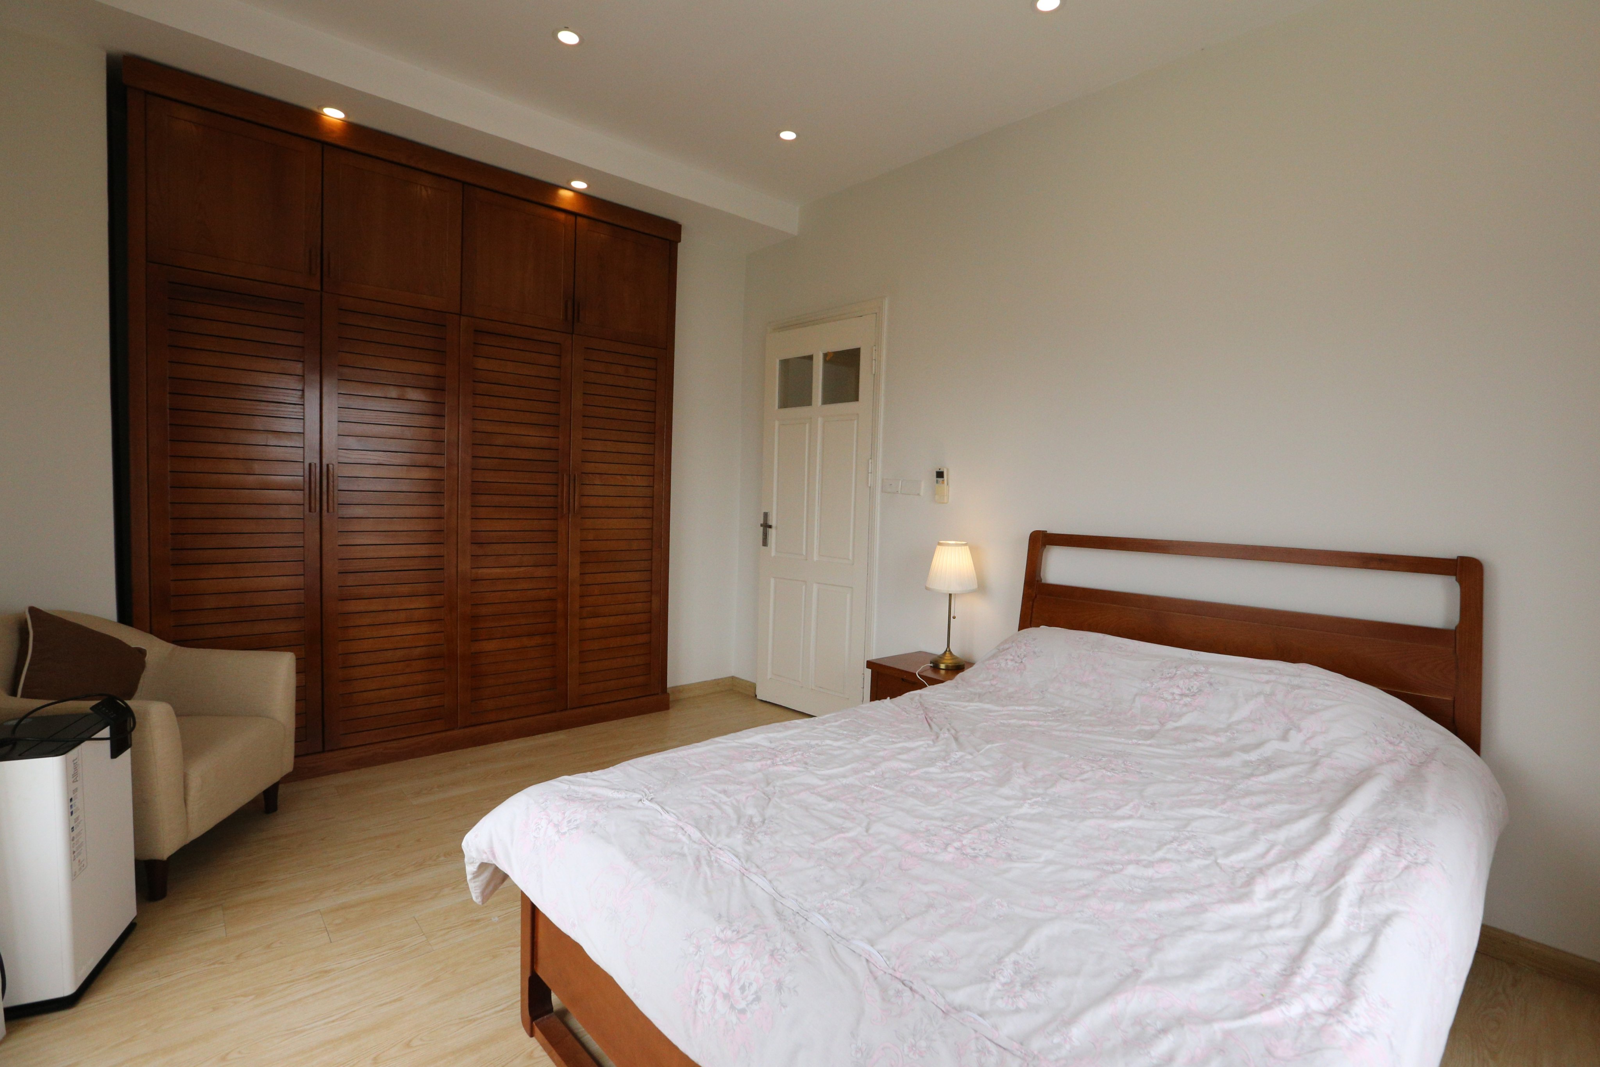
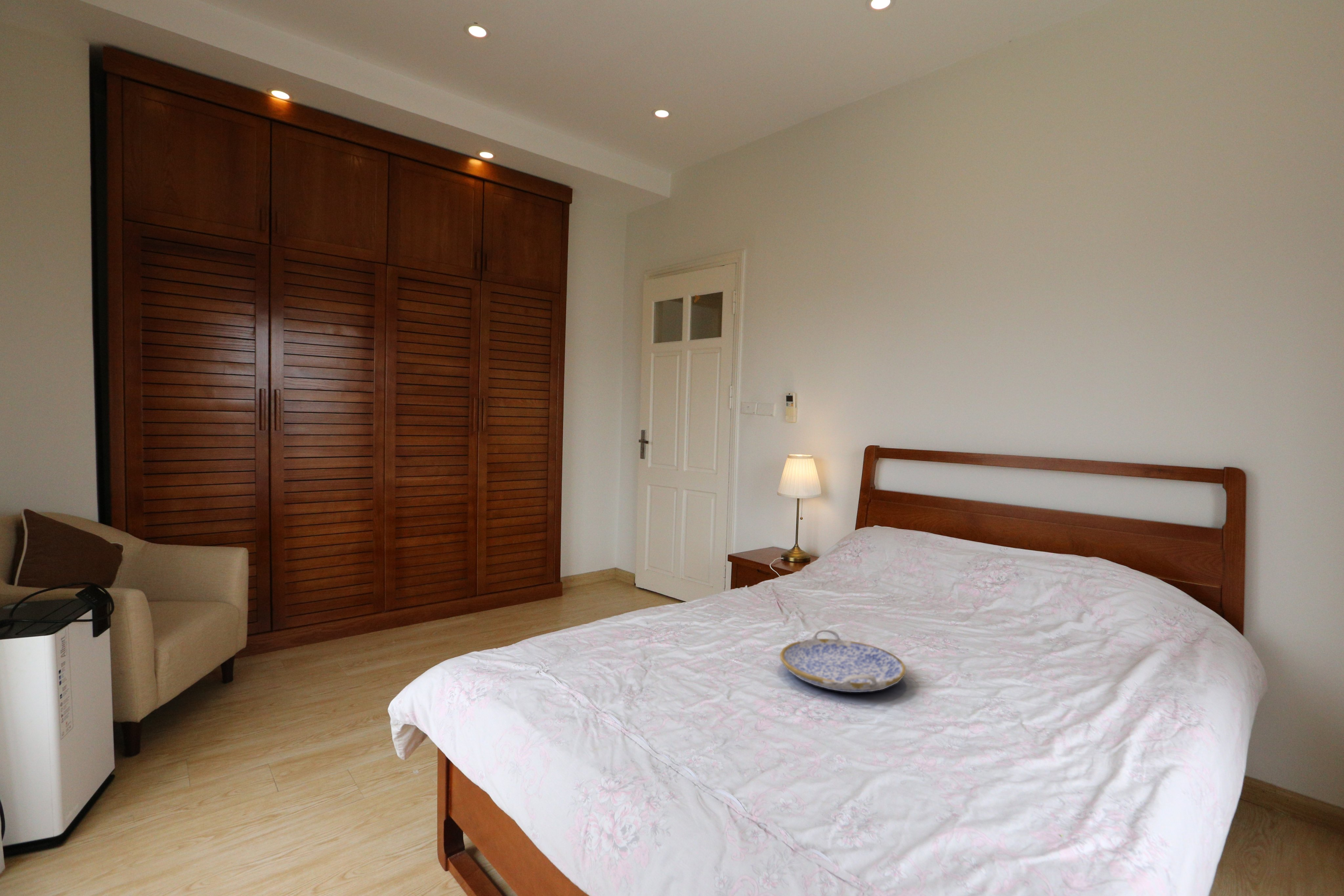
+ serving tray (841, 662)
